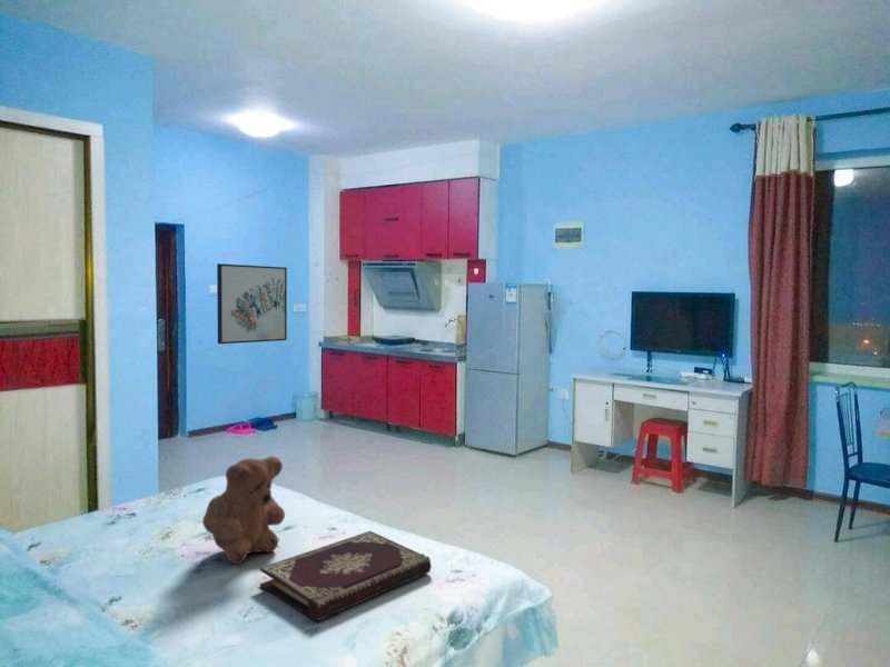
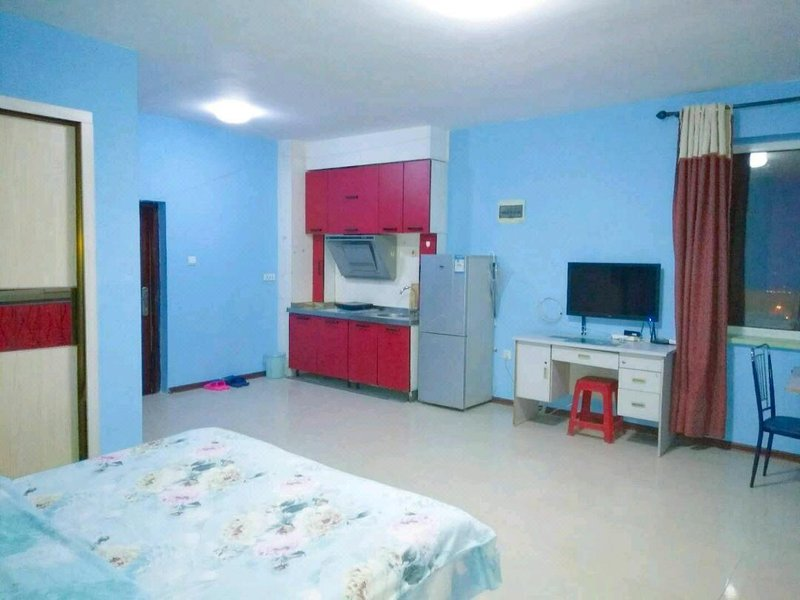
- wall art (253, 303)
- book (347, 570)
- teddy bear (244, 506)
